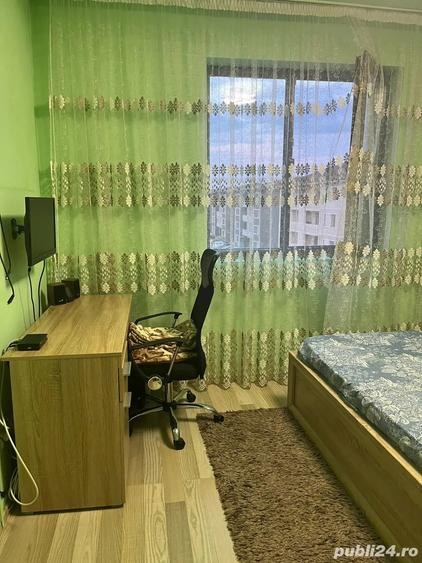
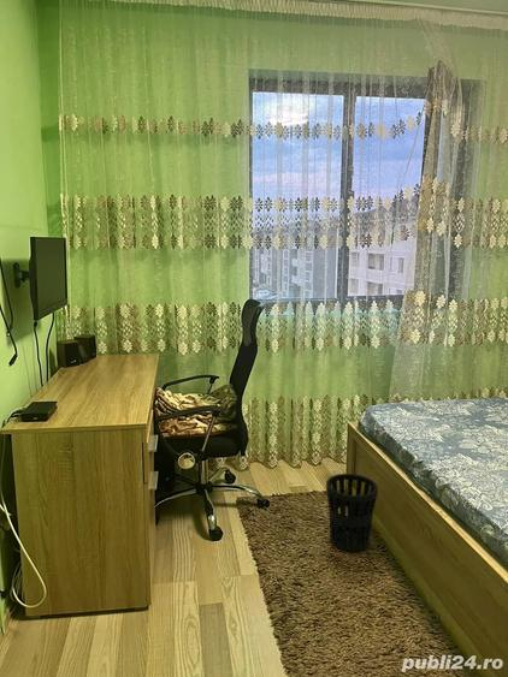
+ wastebasket (350, 512)
